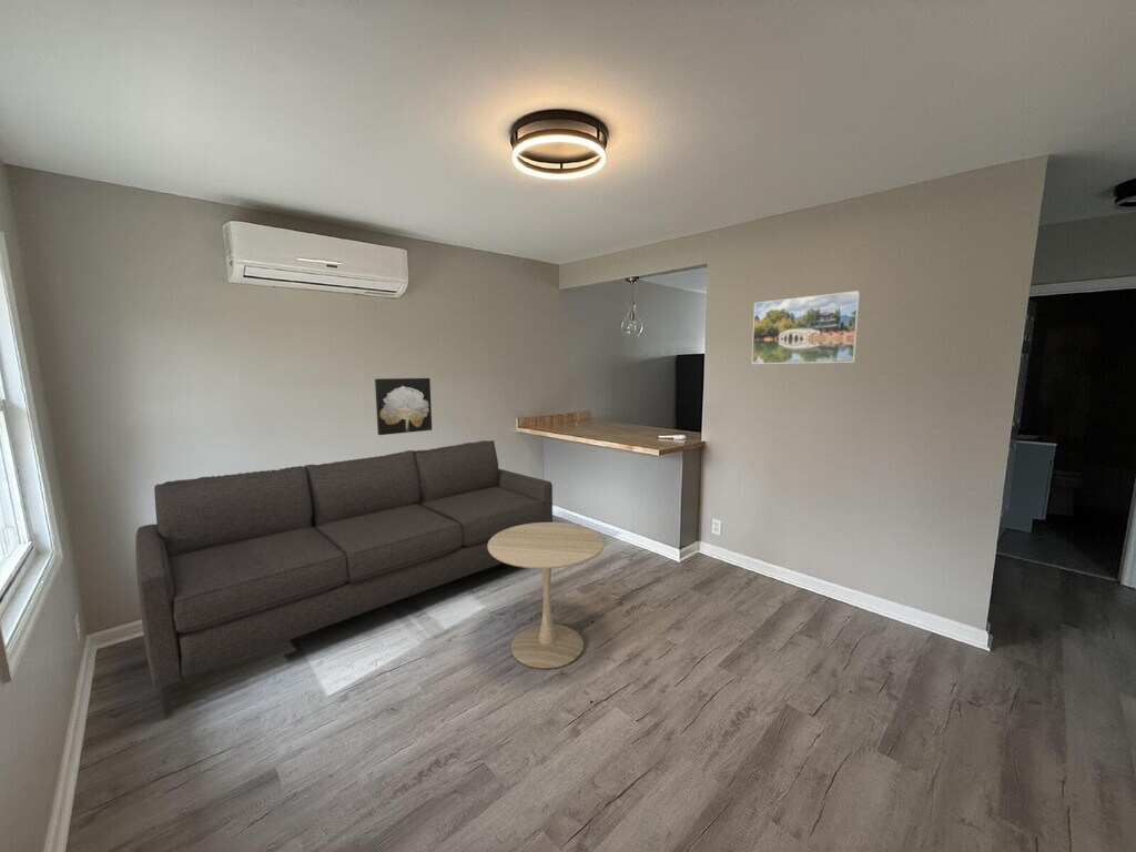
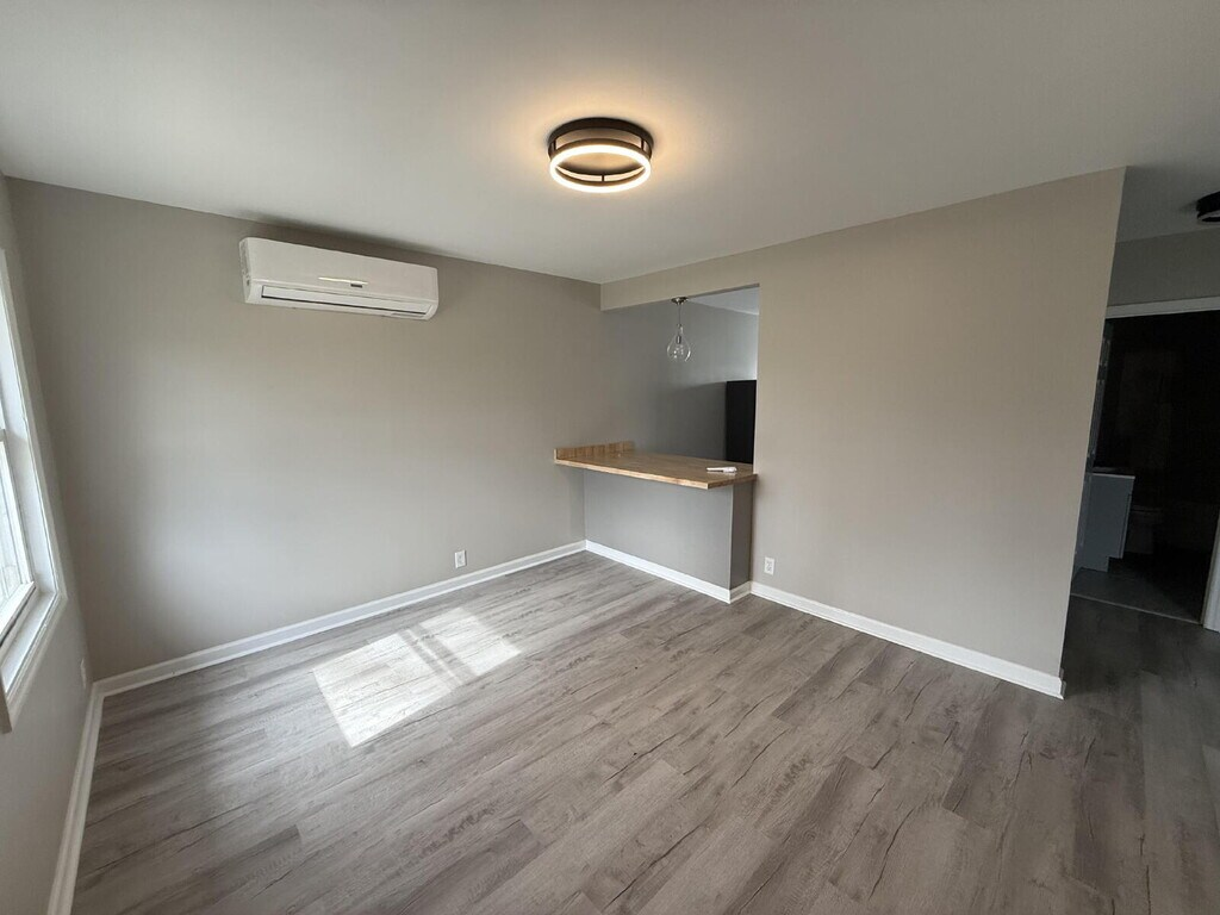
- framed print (801, 331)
- side table (546, 594)
- sofa (381, 528)
- wall art (404, 405)
